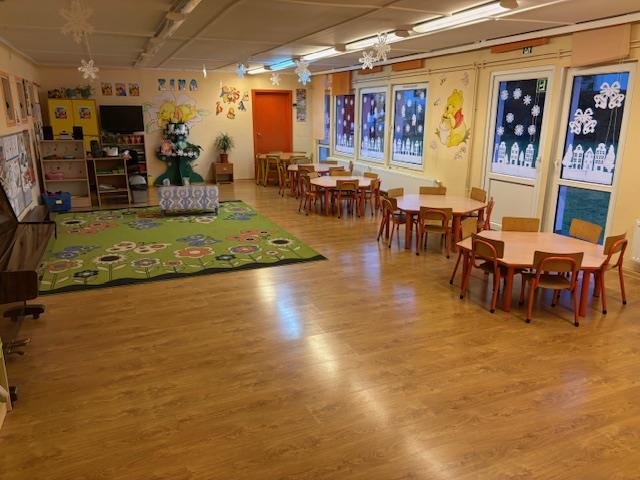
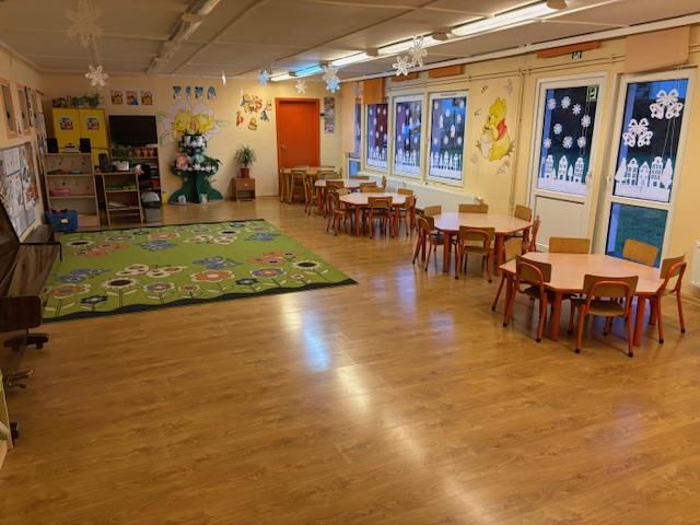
- bench (189, 201)
